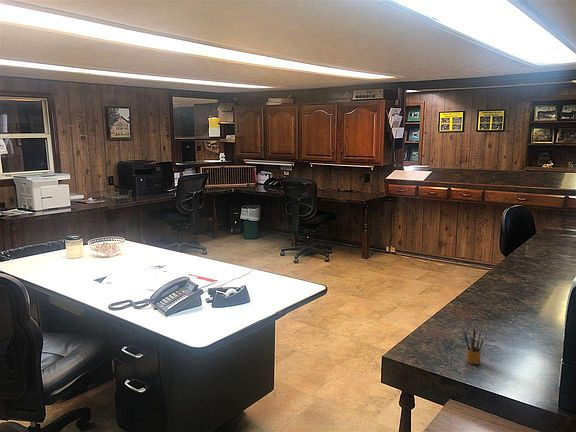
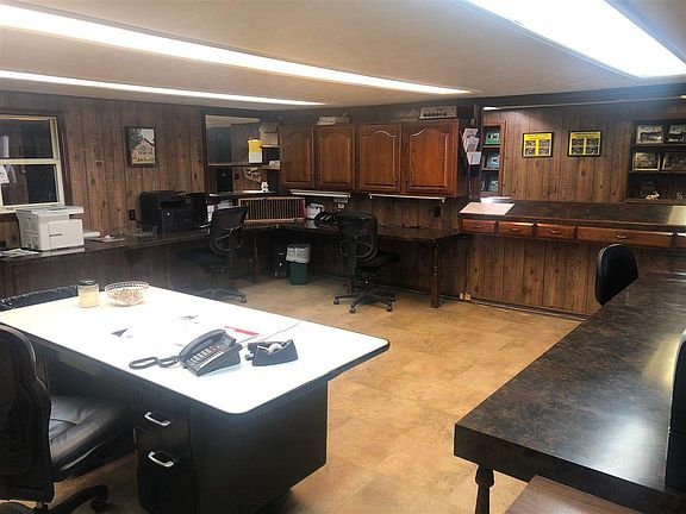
- pencil box (473, 345)
